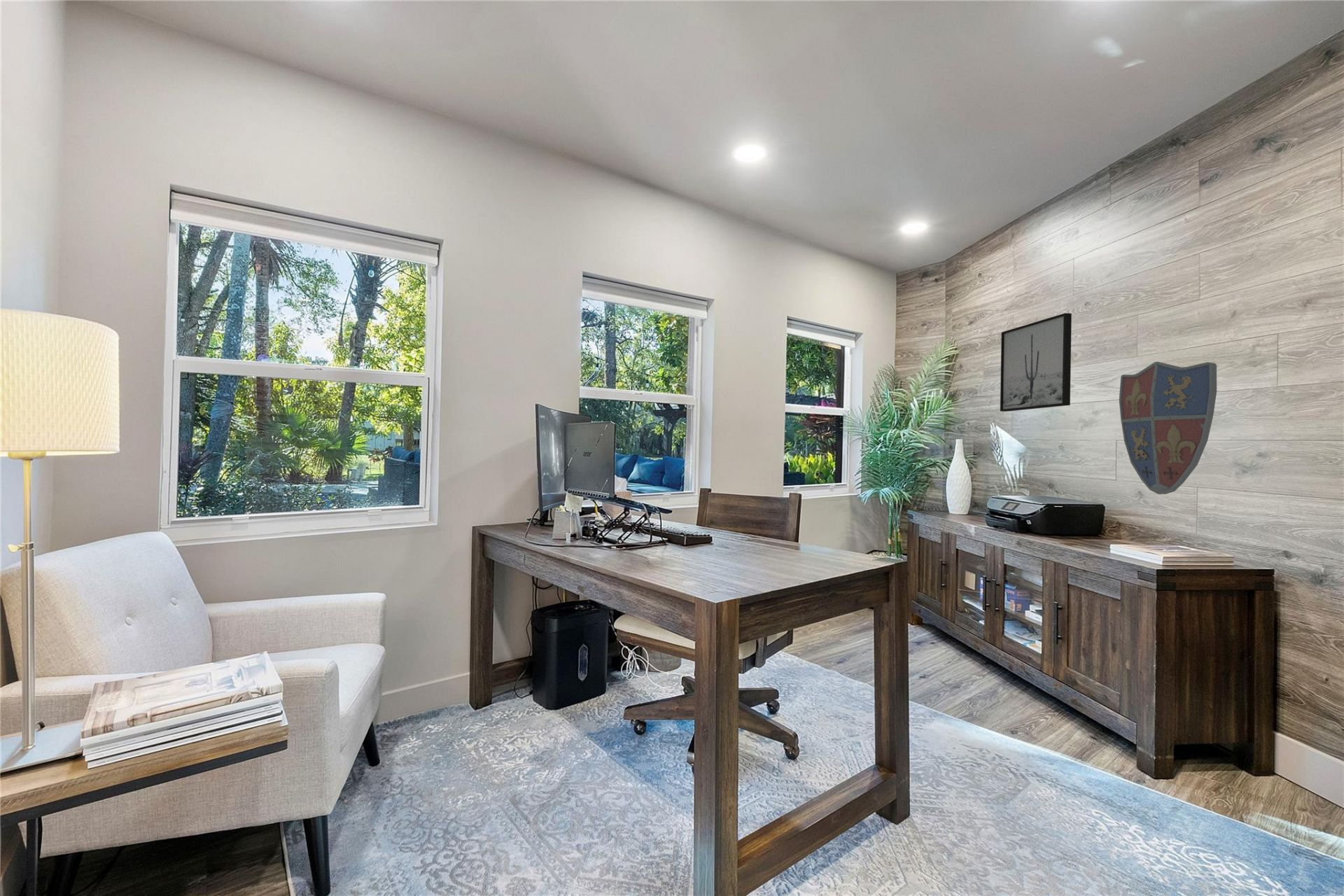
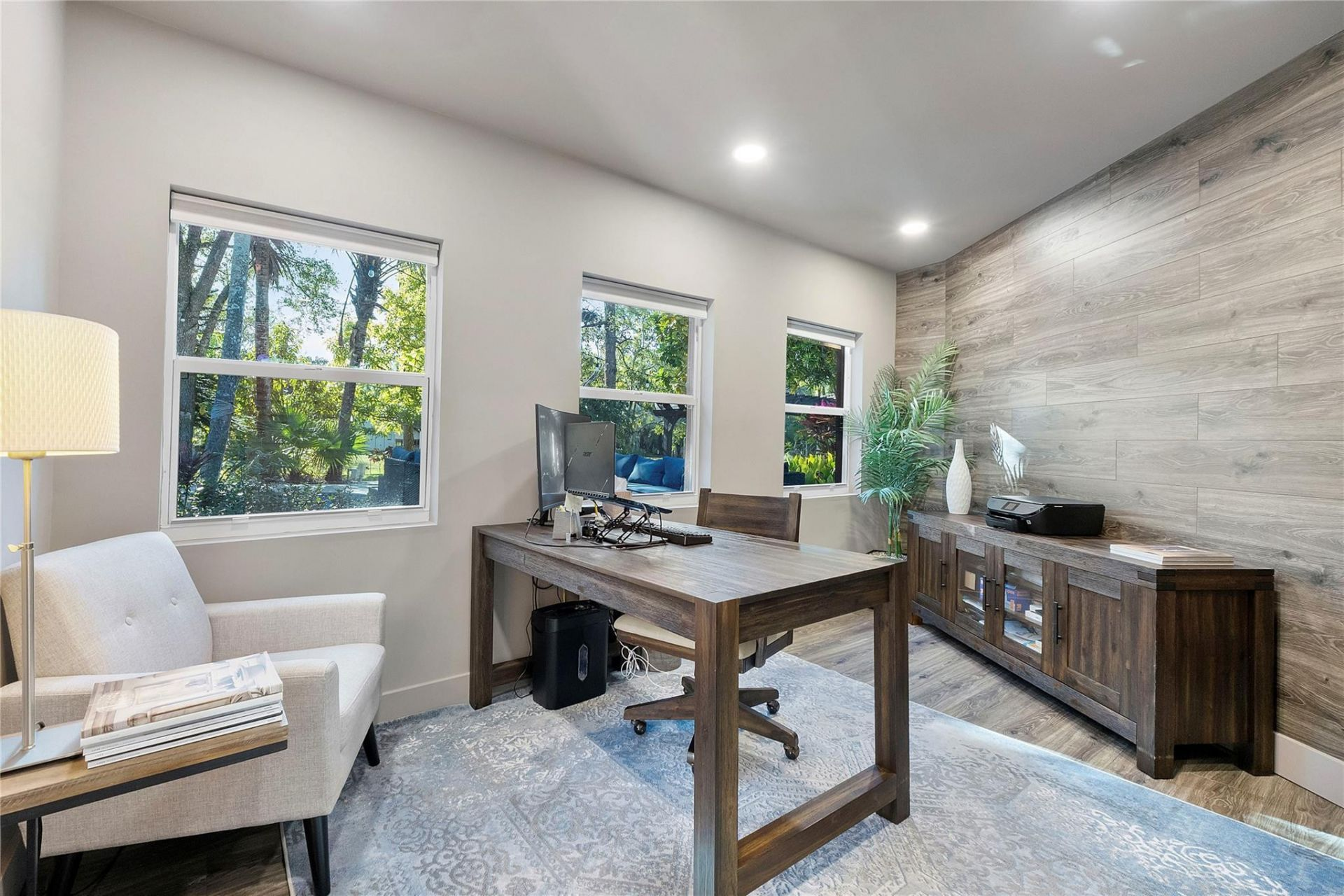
- wall art (1032, 365)
- decorative shield (1158, 428)
